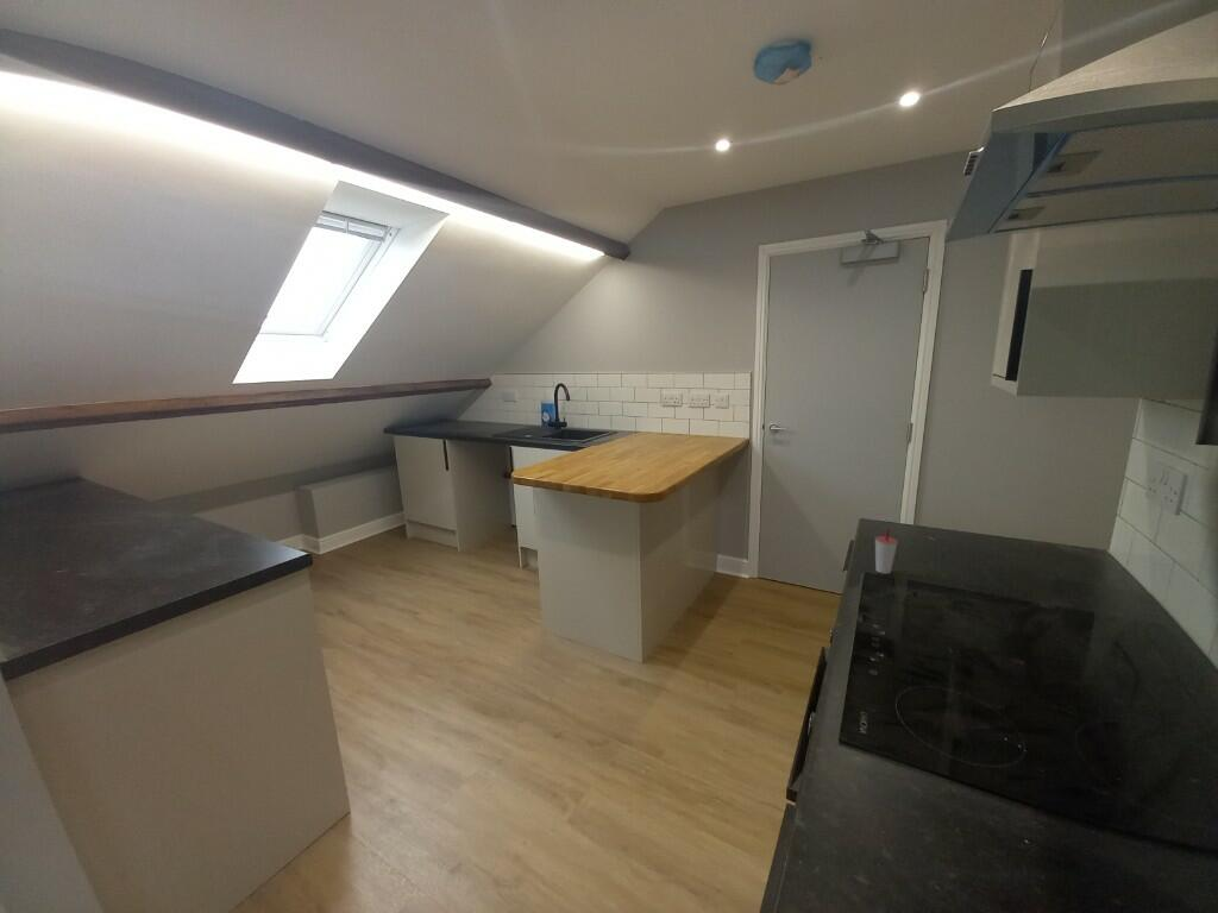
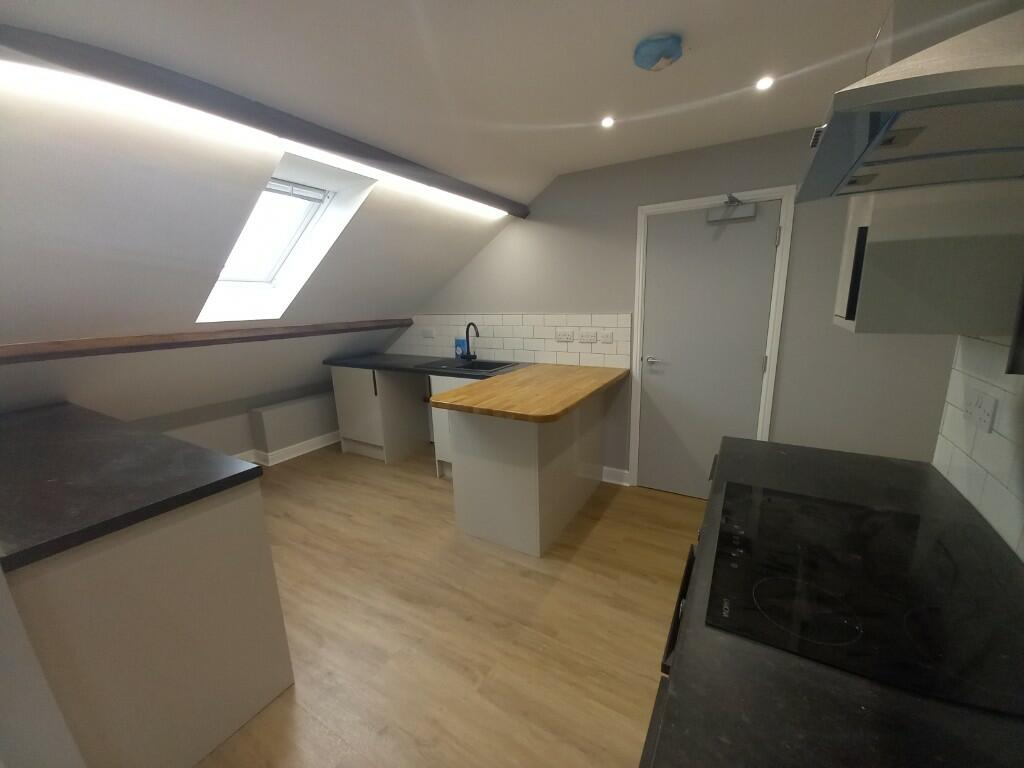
- cup (885, 549)
